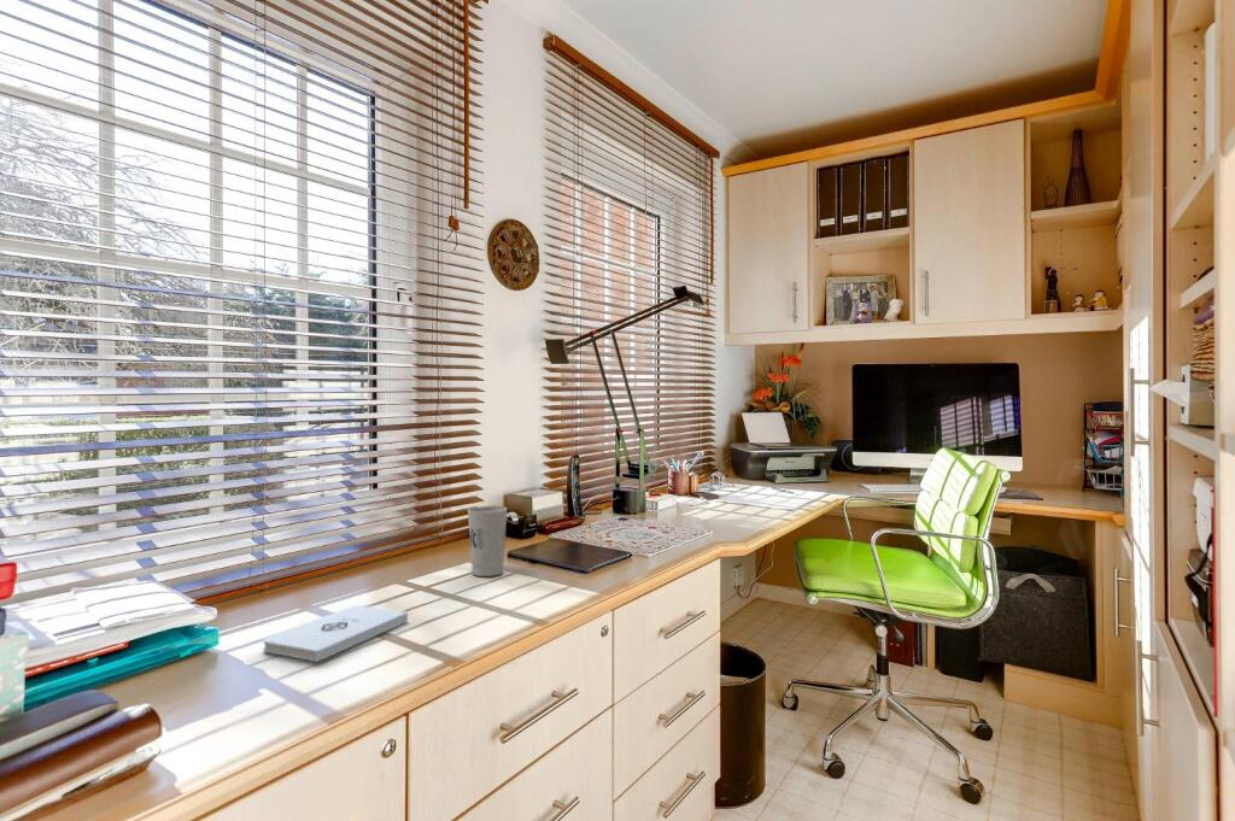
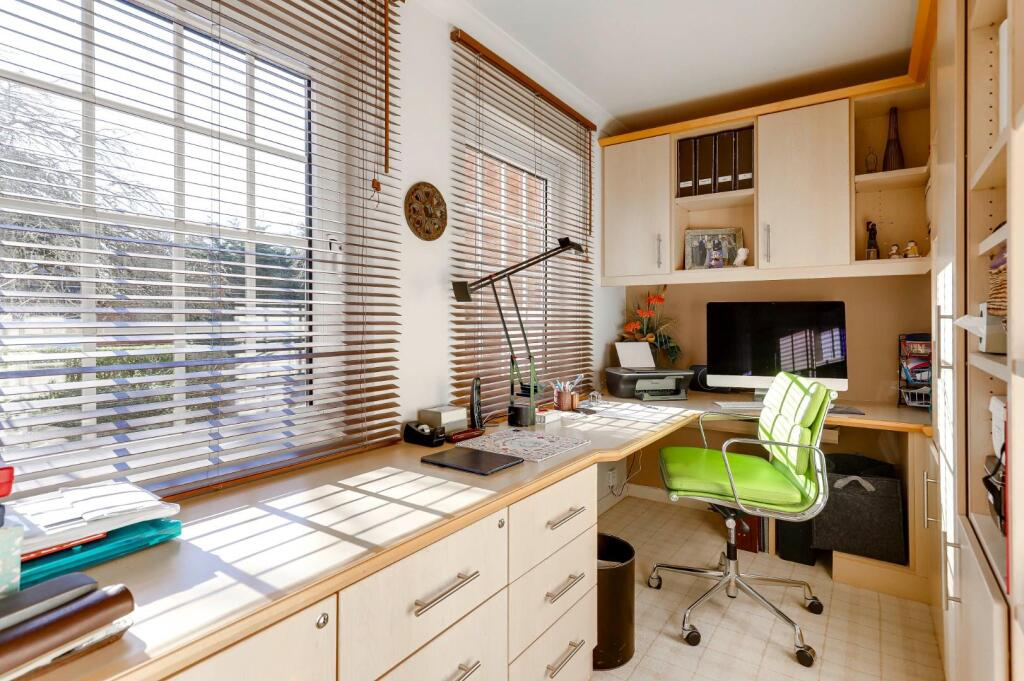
- notepad (338, 629)
- cup (487, 540)
